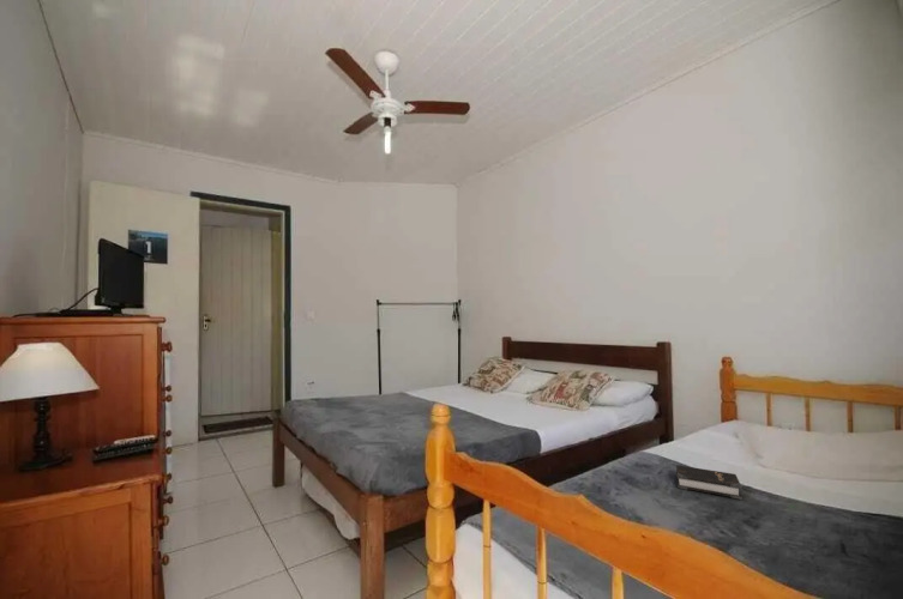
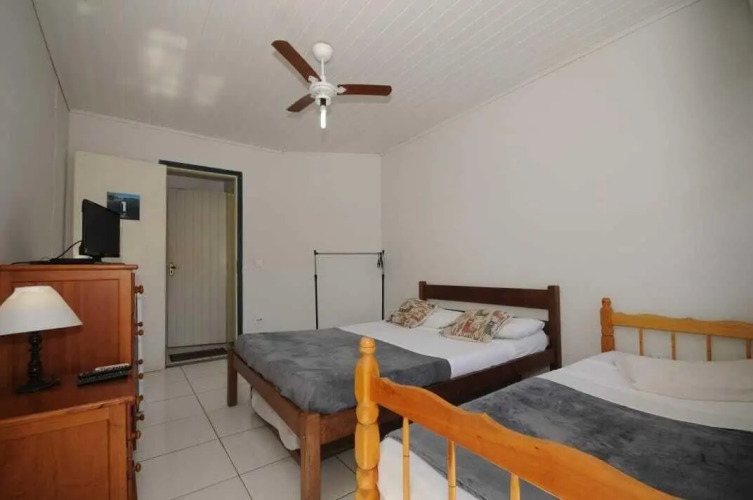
- hardback book (706, 479)
